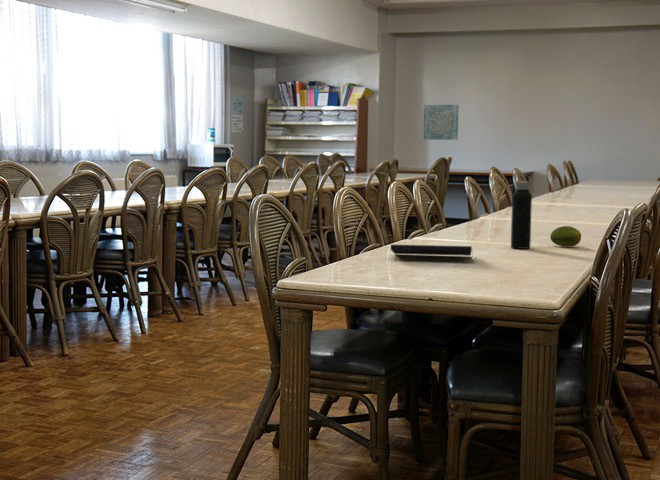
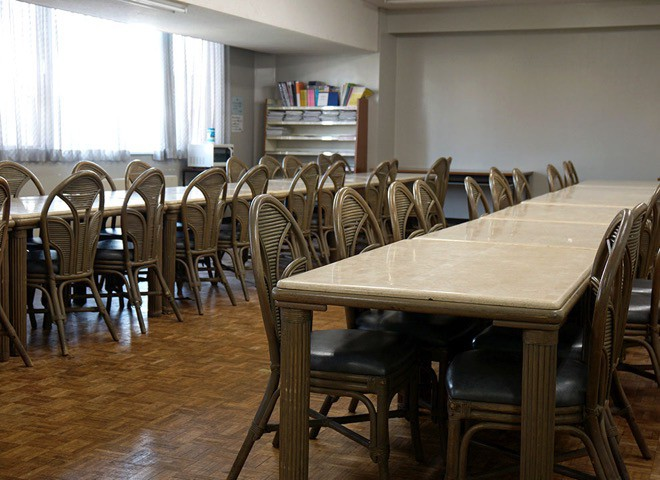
- water bottle (521, 211)
- notepad (431, 250)
- wall art (440, 122)
- fruit (565, 236)
